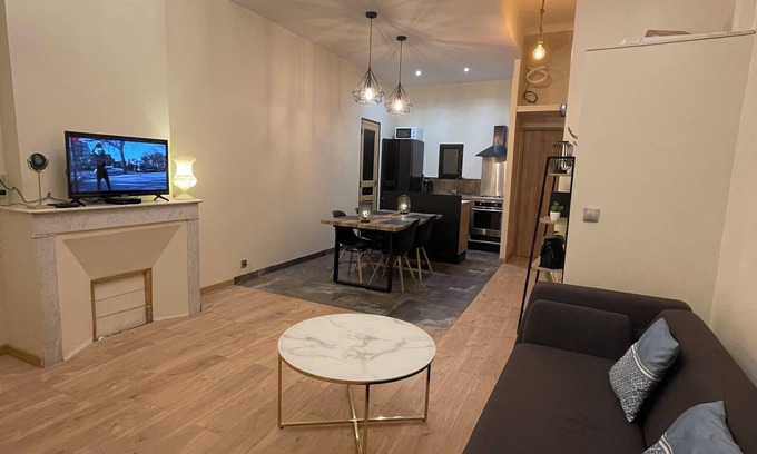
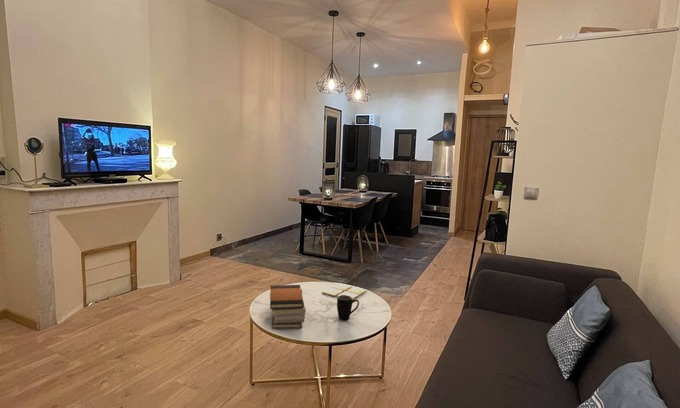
+ book stack (286, 305)
+ mug (347, 307)
+ drink coaster (345, 291)
